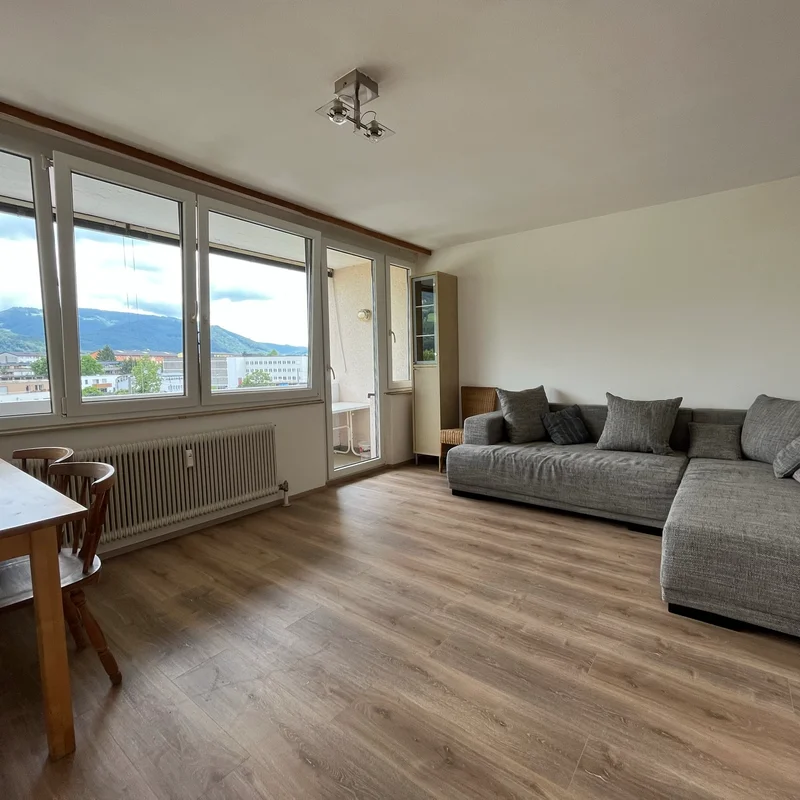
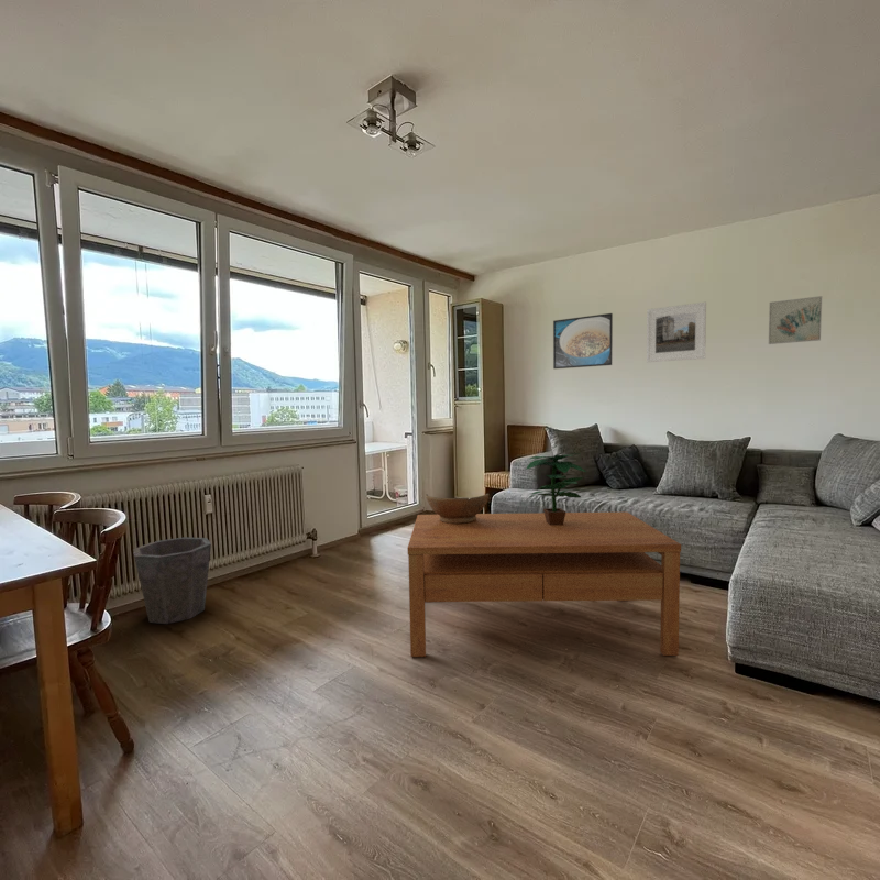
+ waste bin (174, 580)
+ ceramic bowl (457, 507)
+ potted plant (554, 488)
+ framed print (674, 333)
+ wall art (794, 320)
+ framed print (581, 342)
+ coffee table (531, 575)
